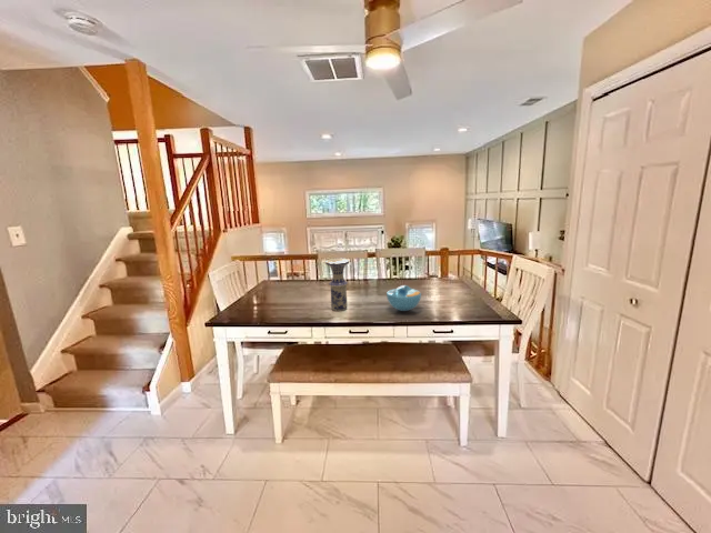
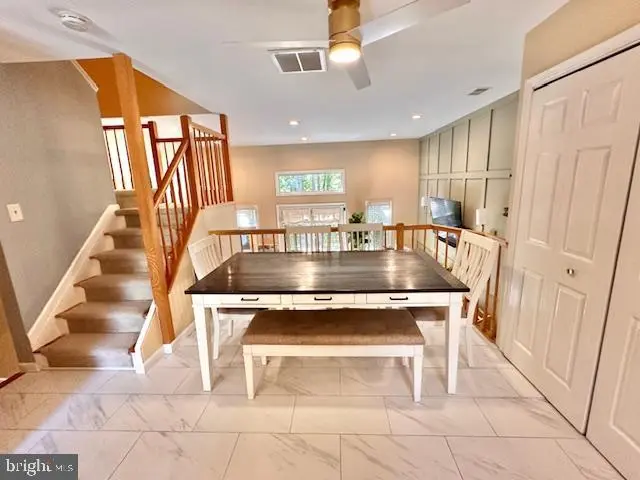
- bowl (403, 298)
- vase (338, 284)
